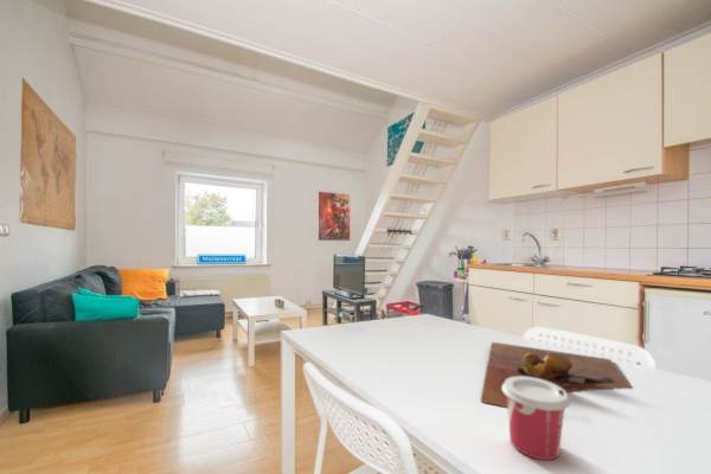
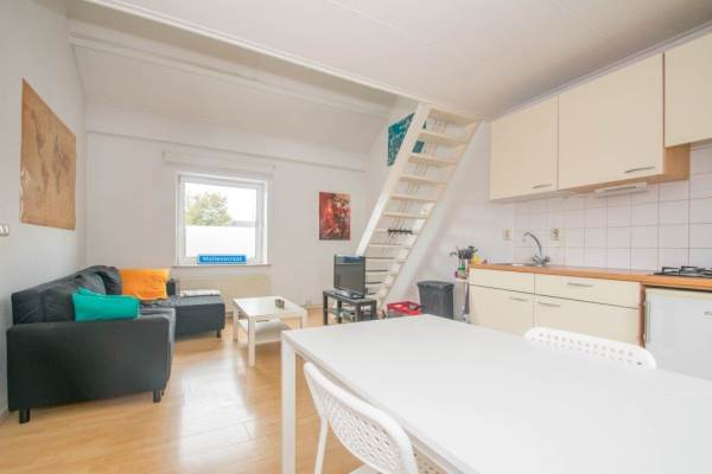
- cutting board (555, 365)
- cup (533, 416)
